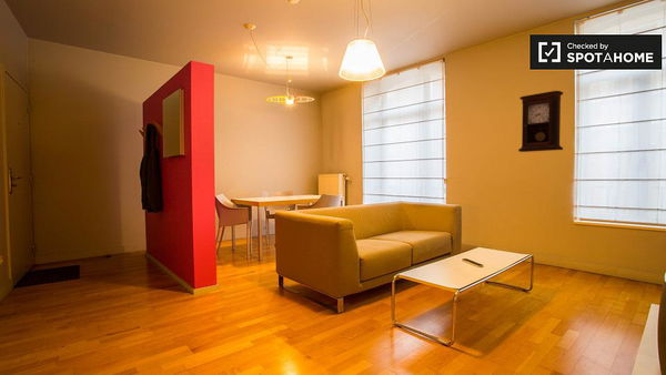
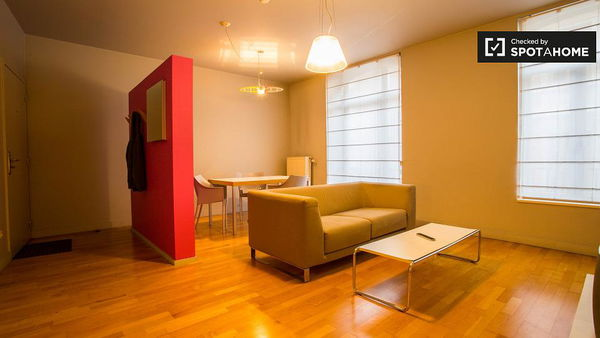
- pendulum clock (539, 122)
